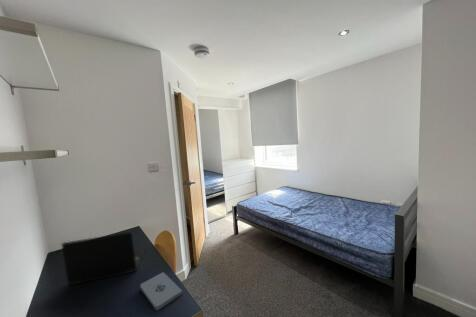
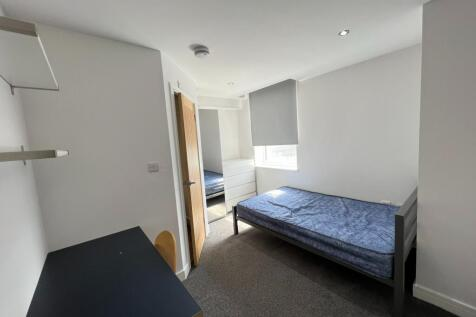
- laptop (108, 247)
- notepad (160, 289)
